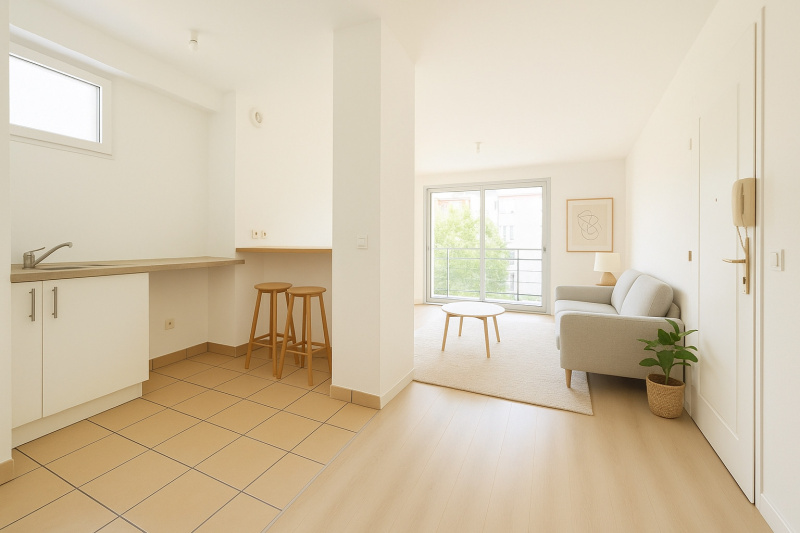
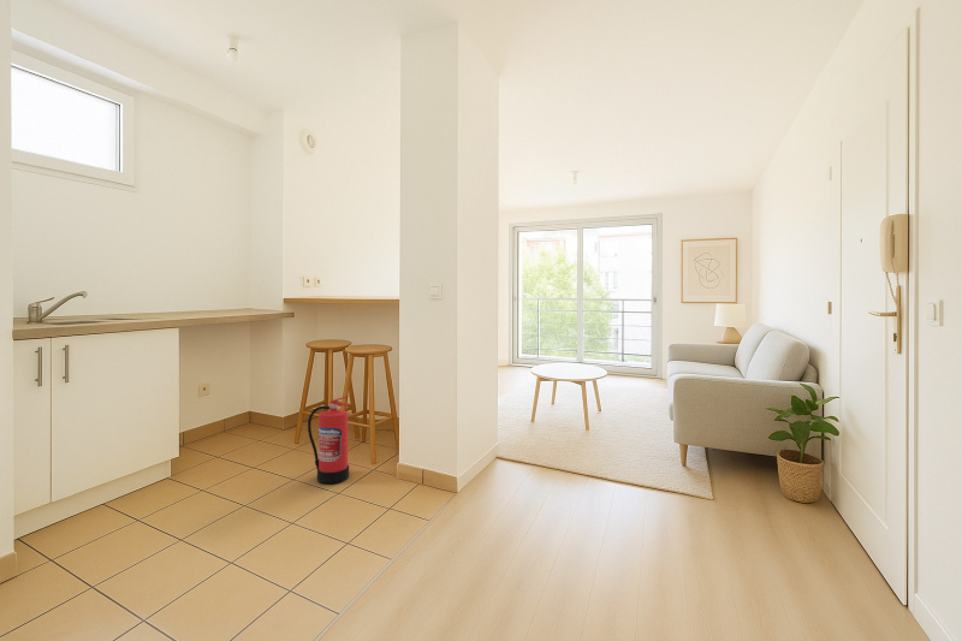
+ fire extinguisher (327, 435)
